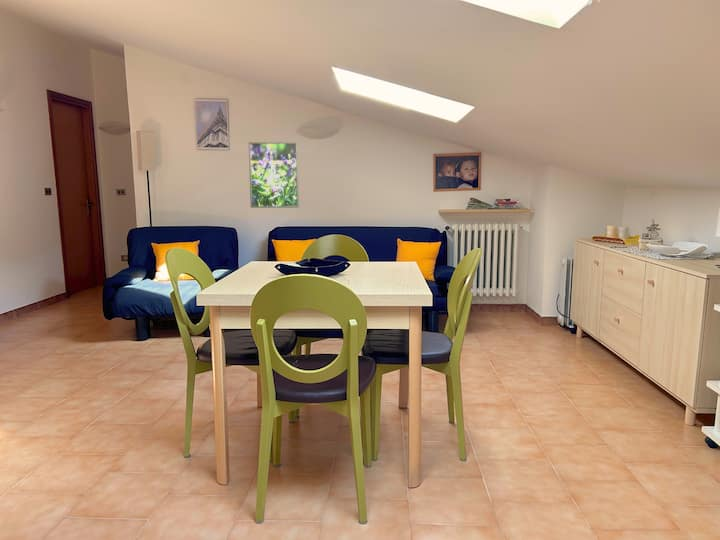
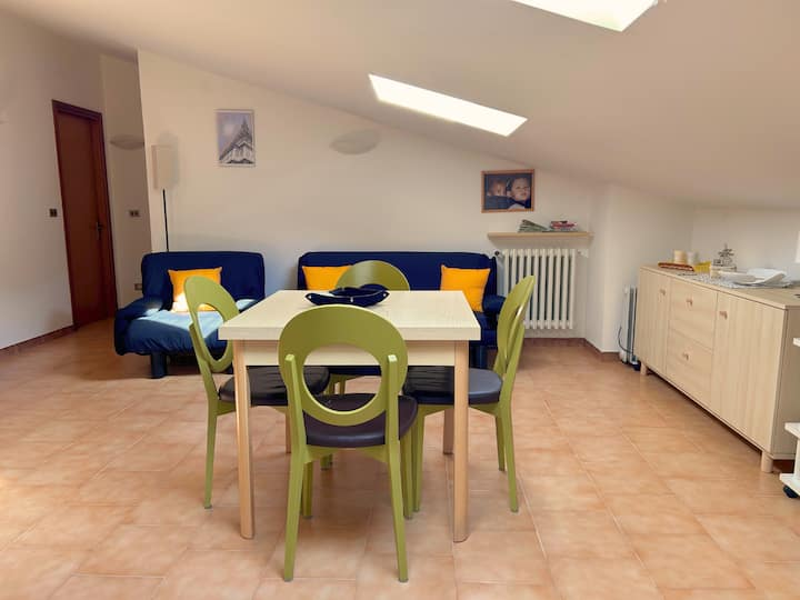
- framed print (273, 175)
